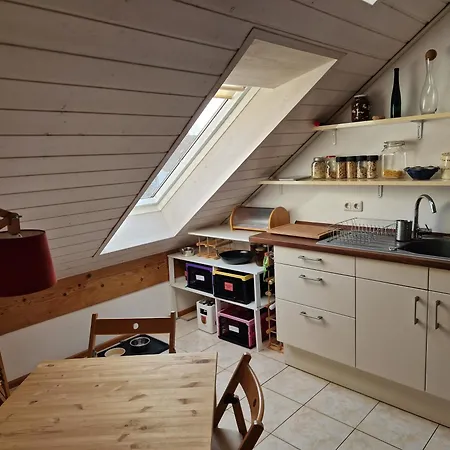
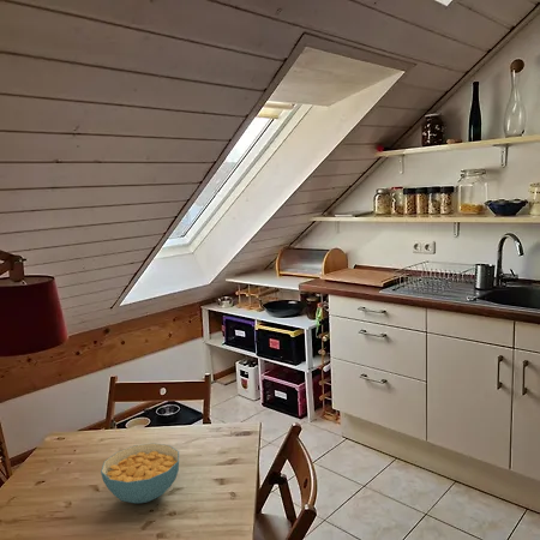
+ cereal bowl (143, 479)
